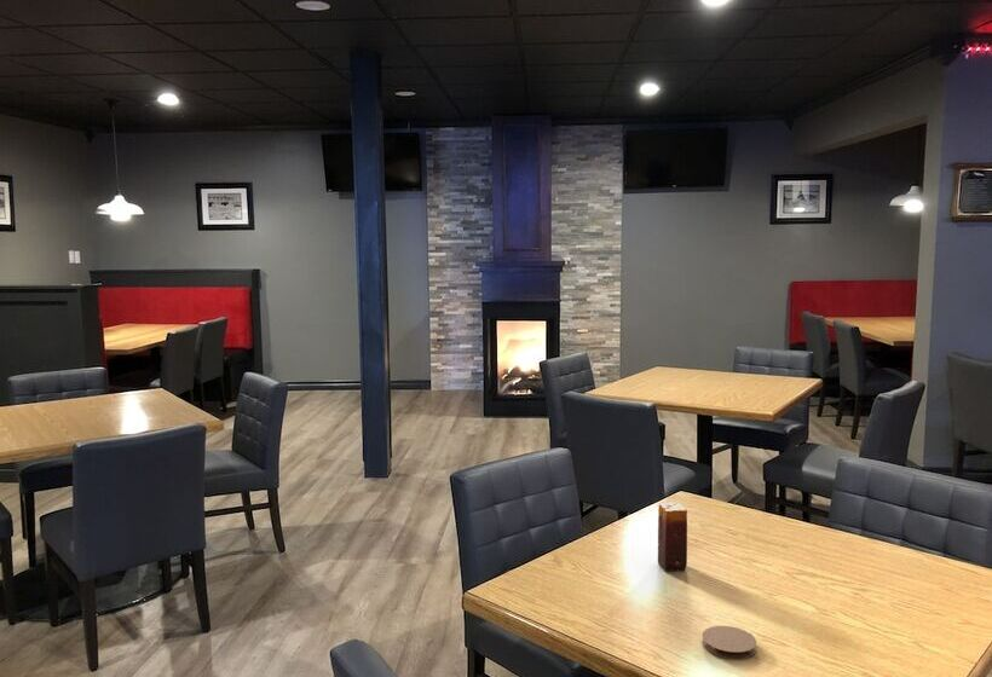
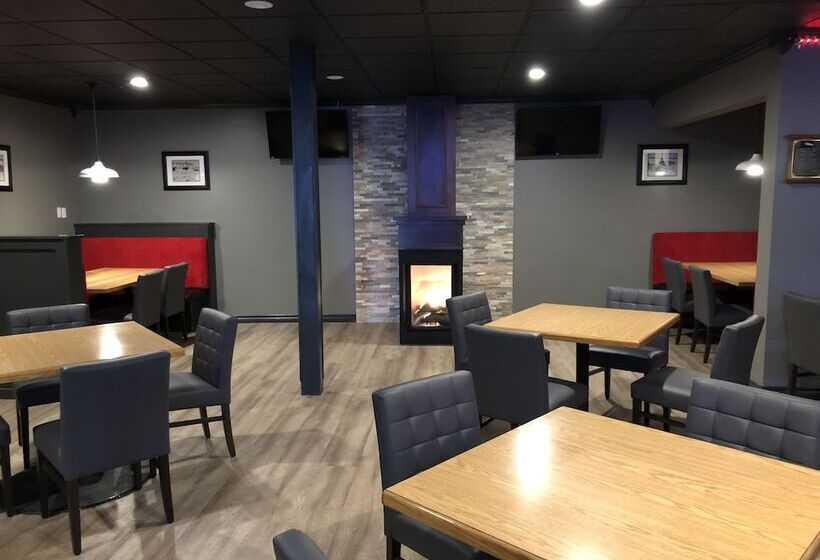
- candle (673, 536)
- coaster (728, 641)
